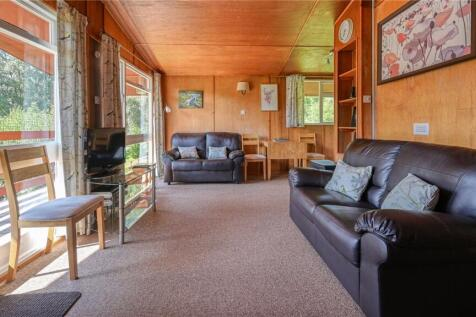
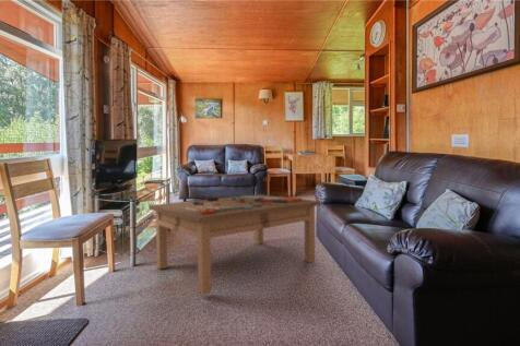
+ coffee table (237, 231)
